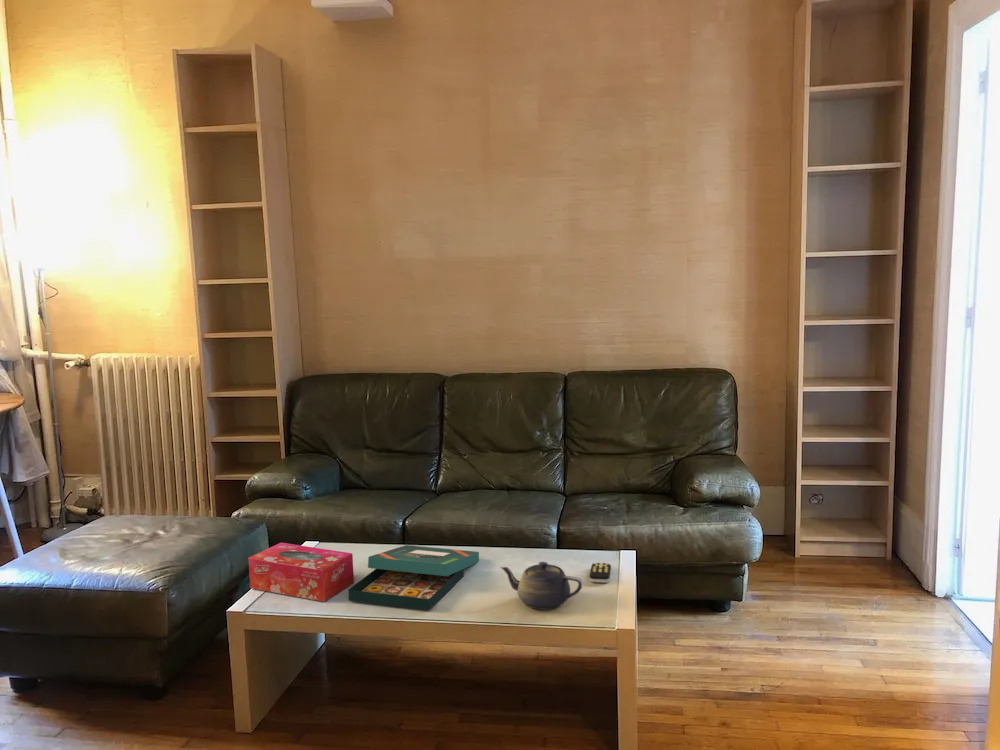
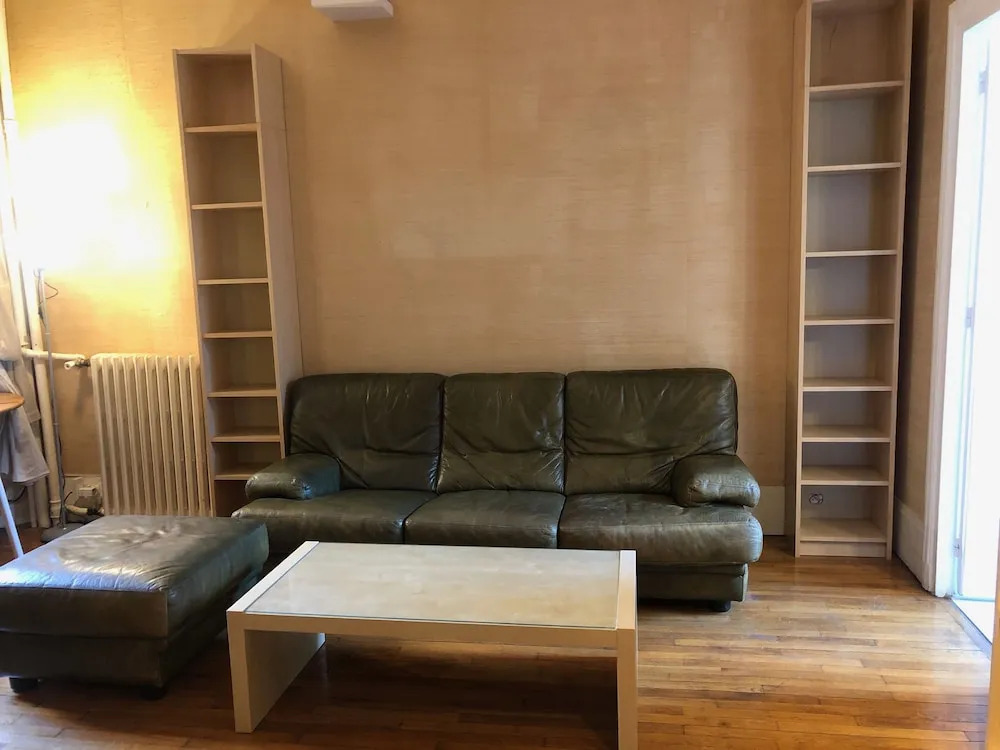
- remote control (600, 572)
- teapot (540, 582)
- board game (416, 566)
- tissue box (301, 570)
